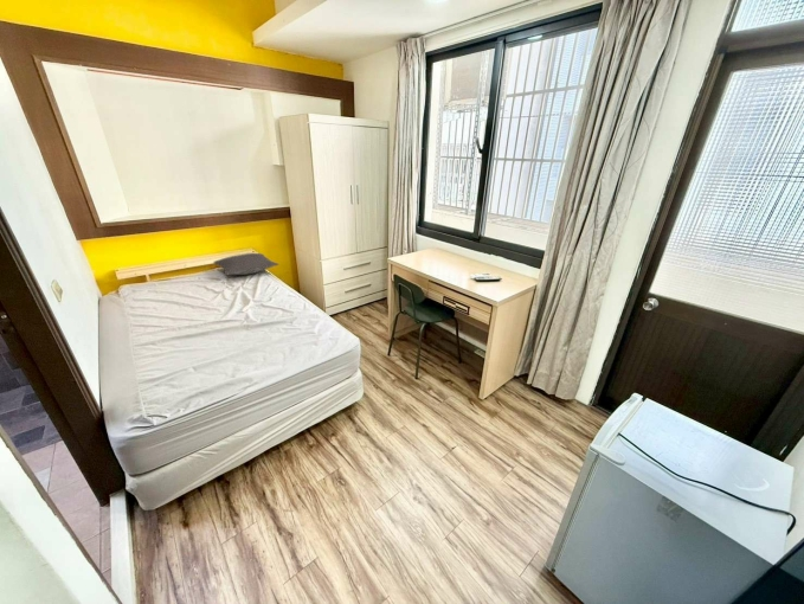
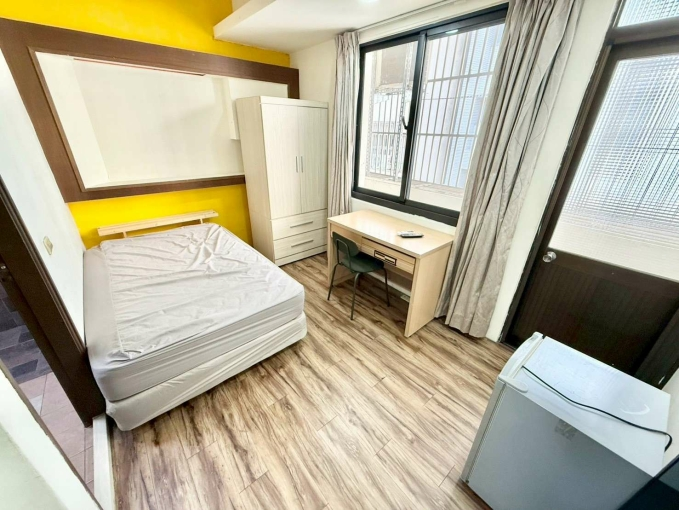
- pillow (245, 263)
